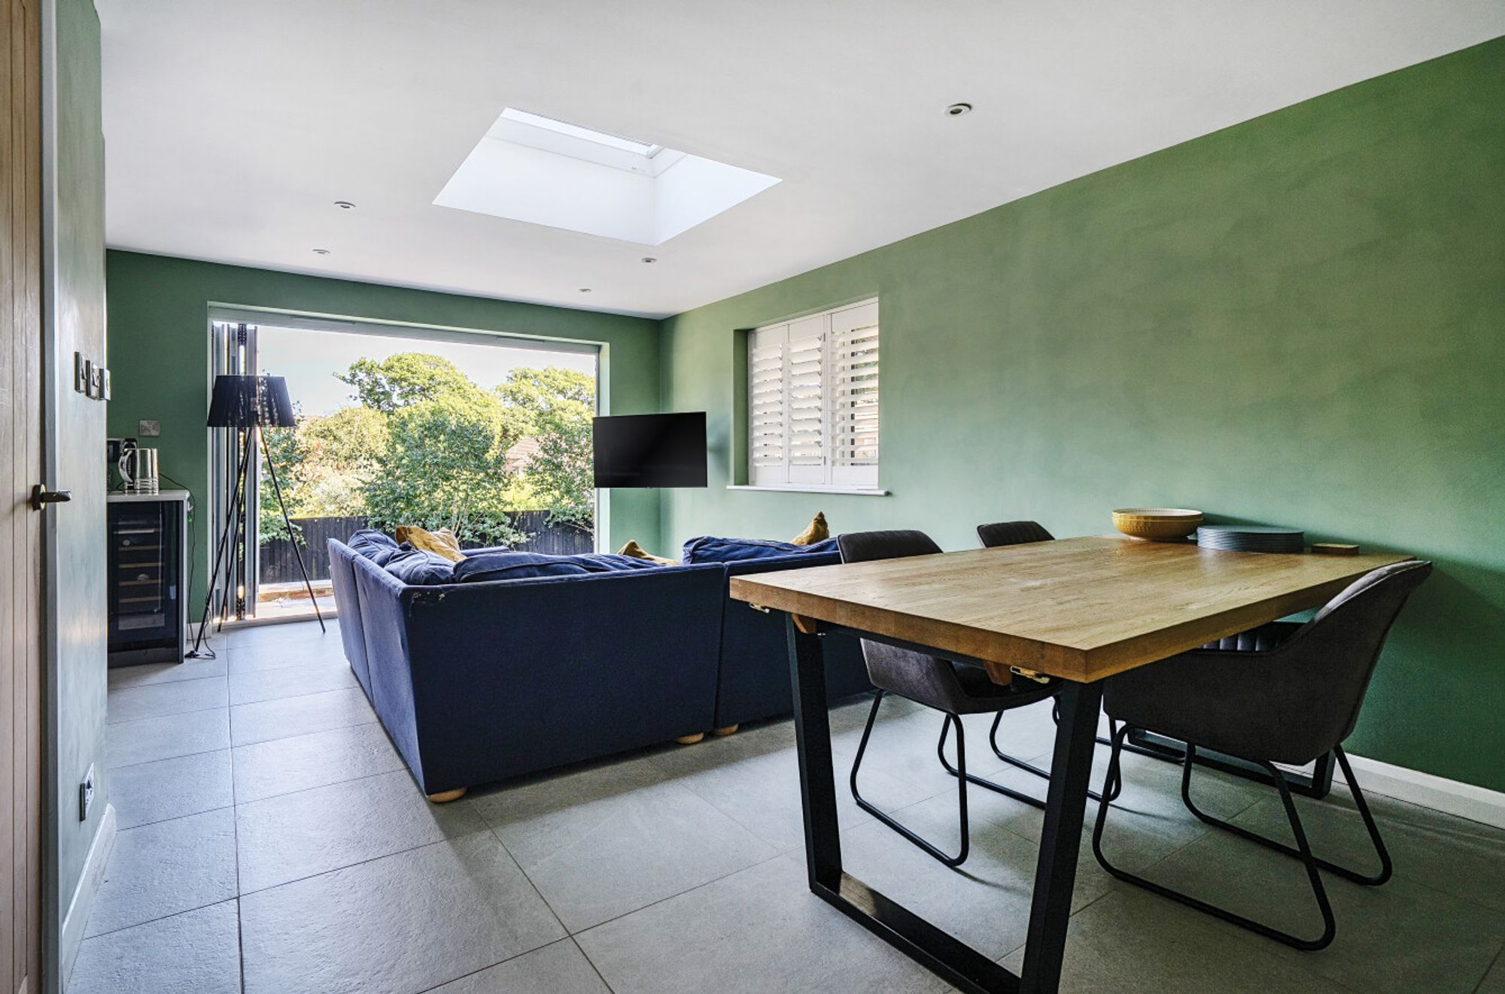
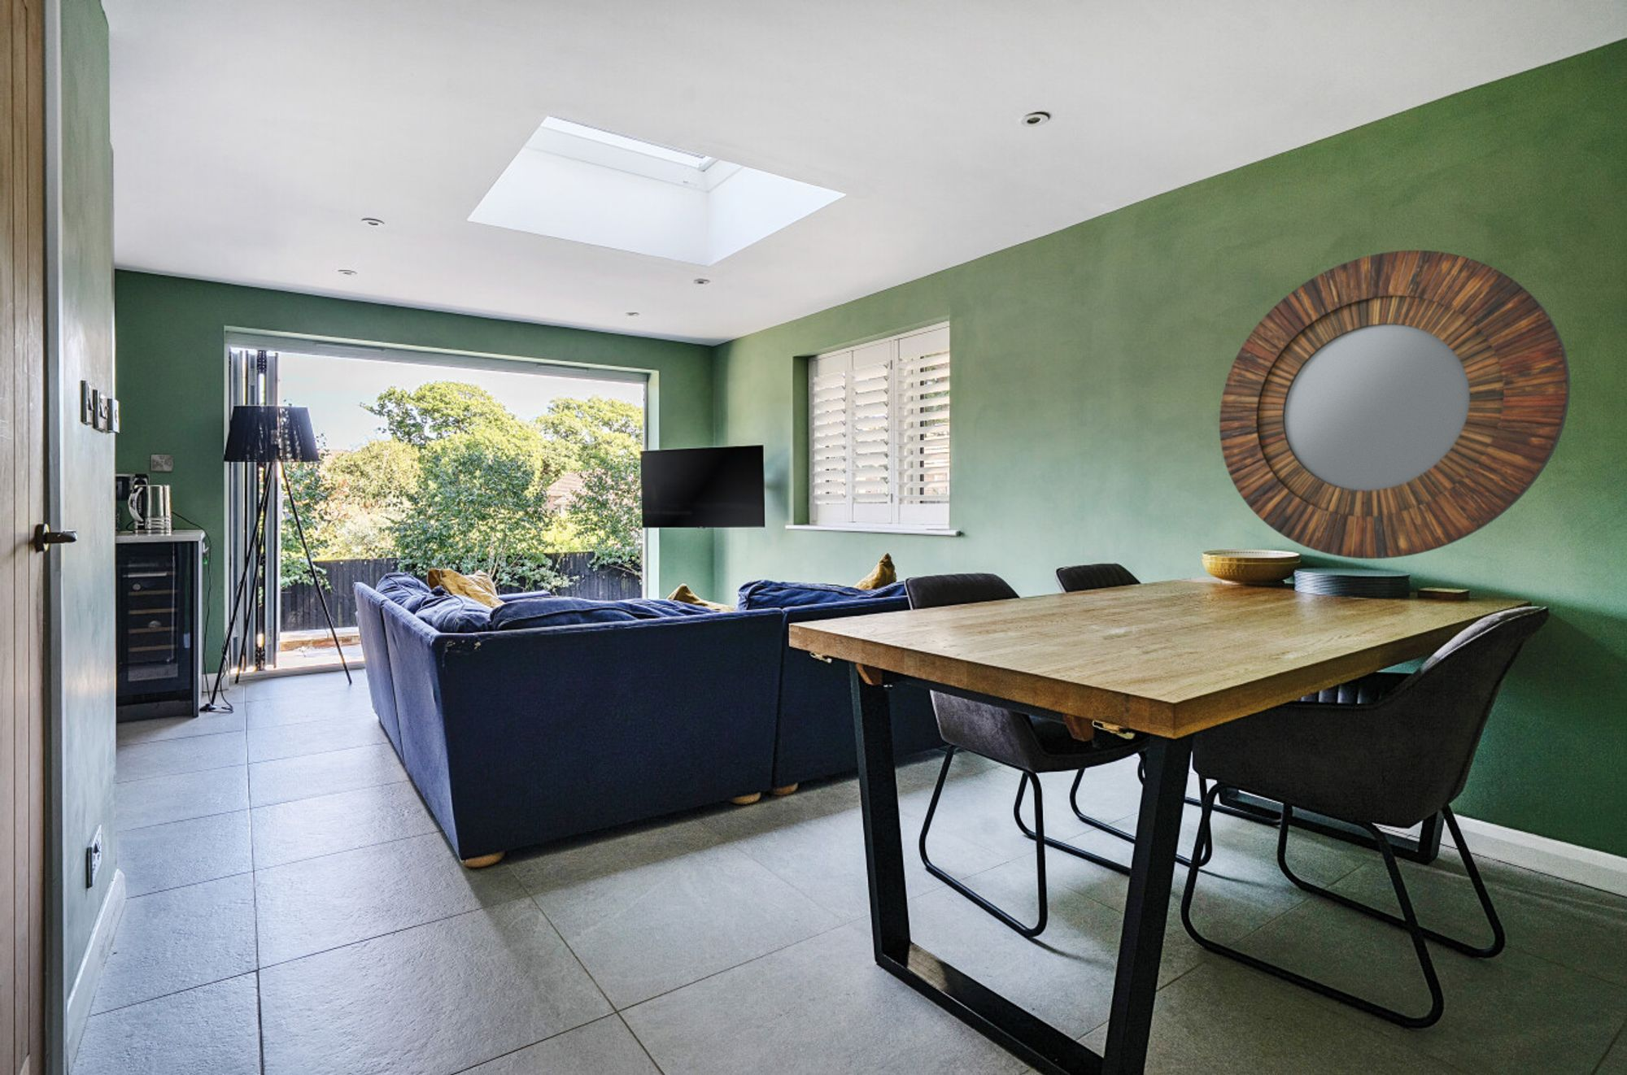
+ home mirror (1368, 408)
